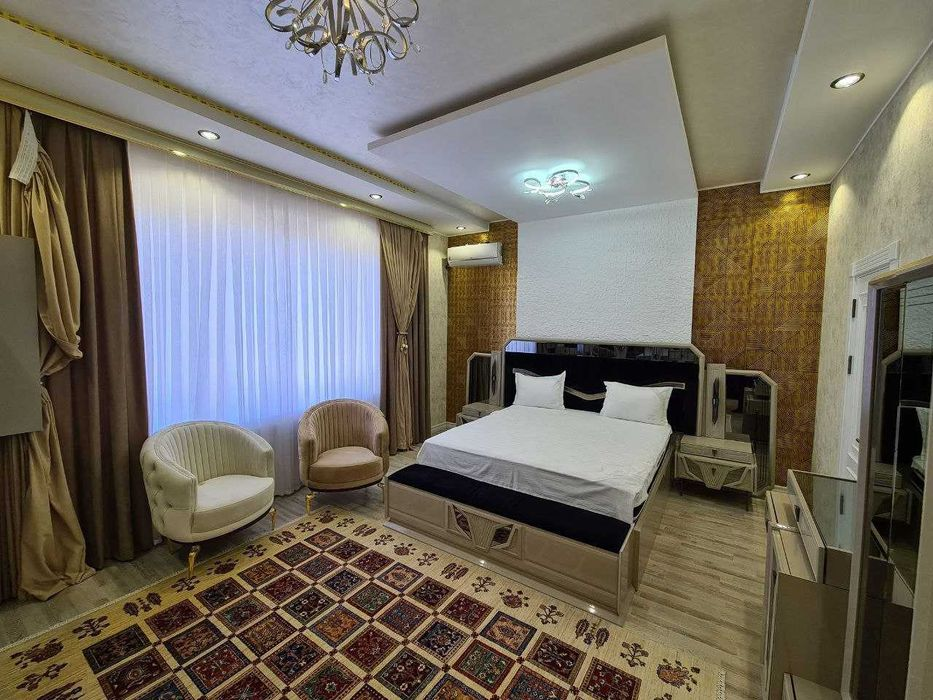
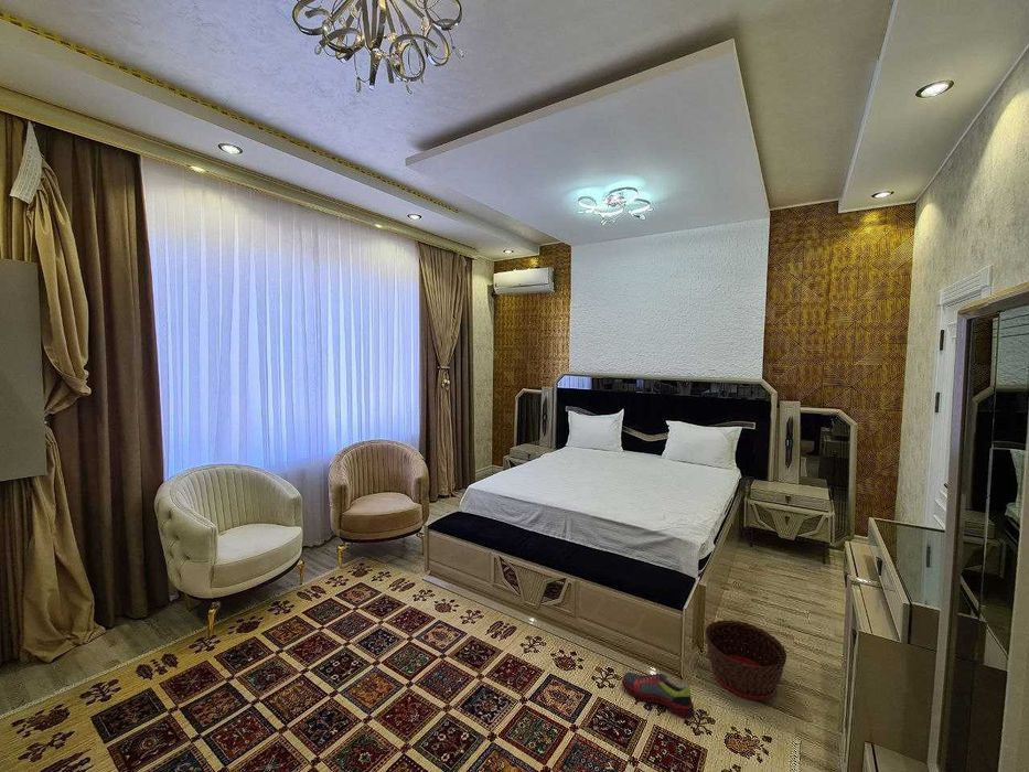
+ basket (743, 660)
+ shoe (656, 684)
